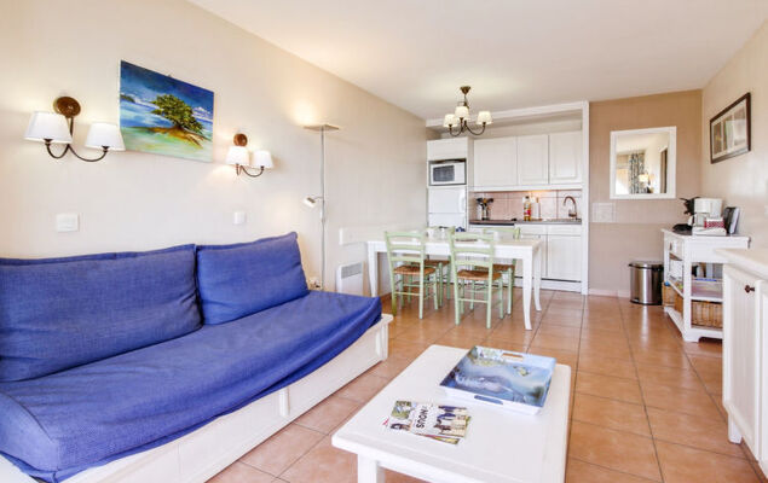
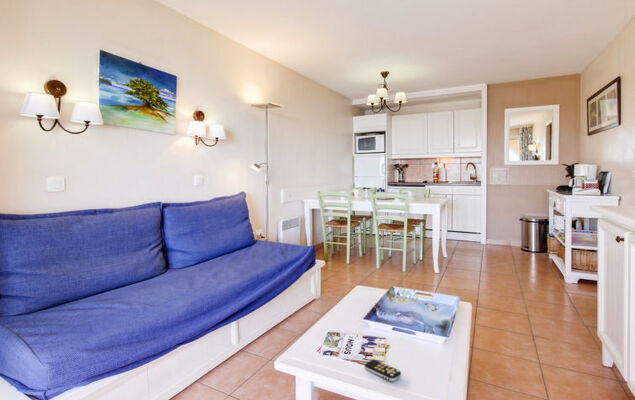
+ remote control (382, 369)
